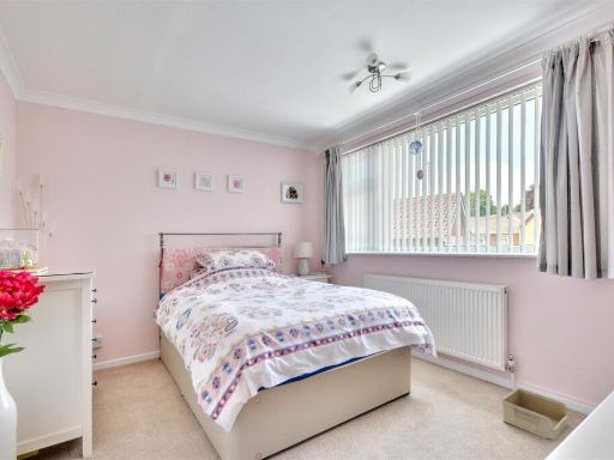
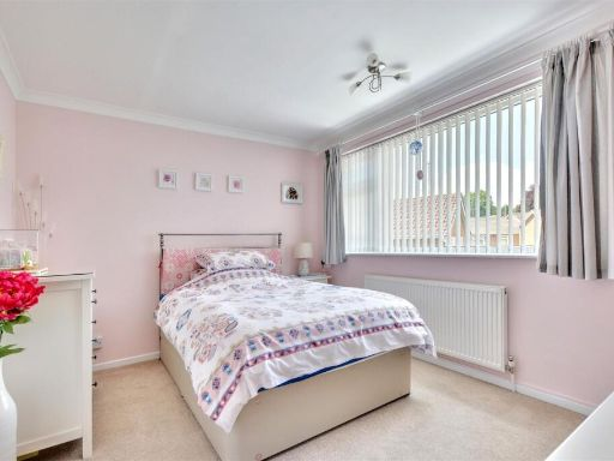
- storage bin (534, 412)
